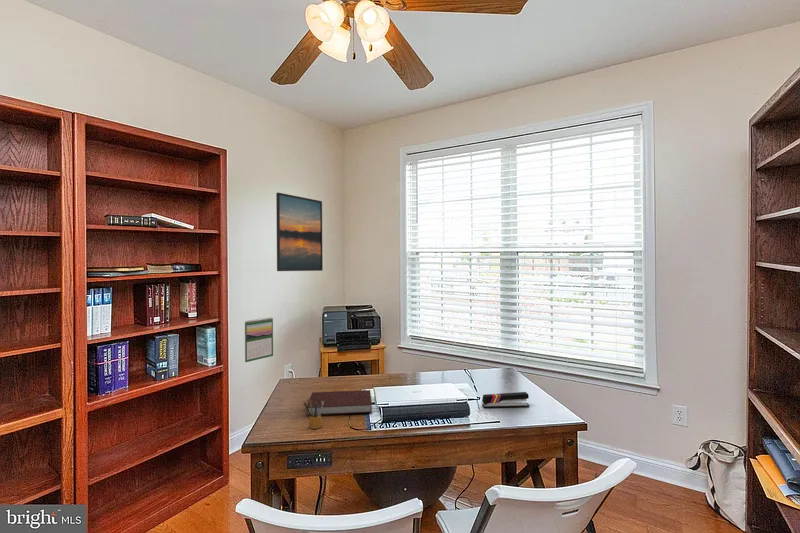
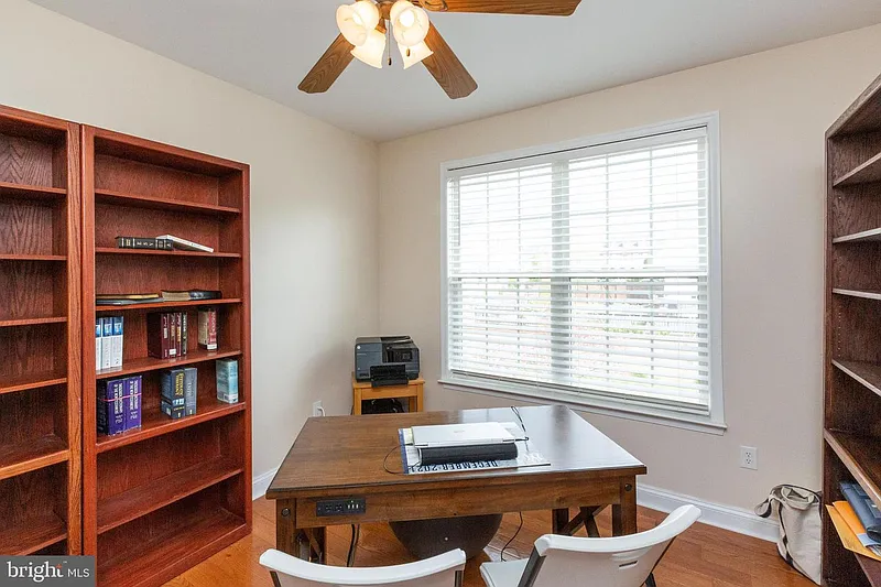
- calendar (259, 338)
- notebook (340, 401)
- pencil box (314, 413)
- stapler (505, 399)
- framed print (300, 234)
